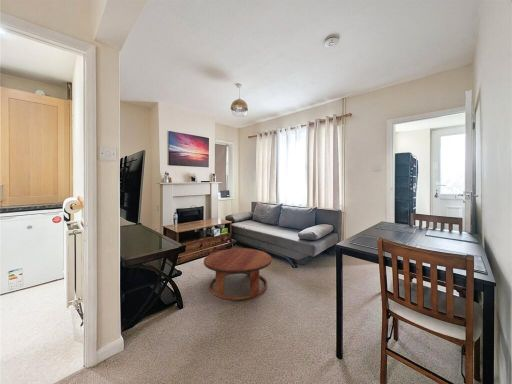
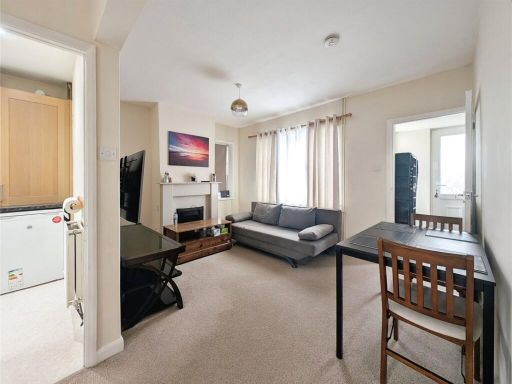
- coffee table (238, 270)
